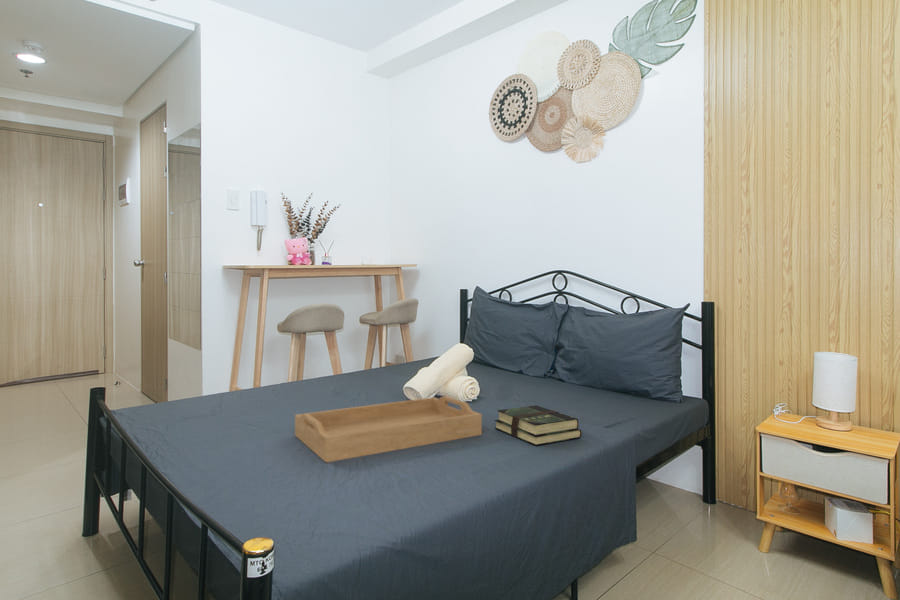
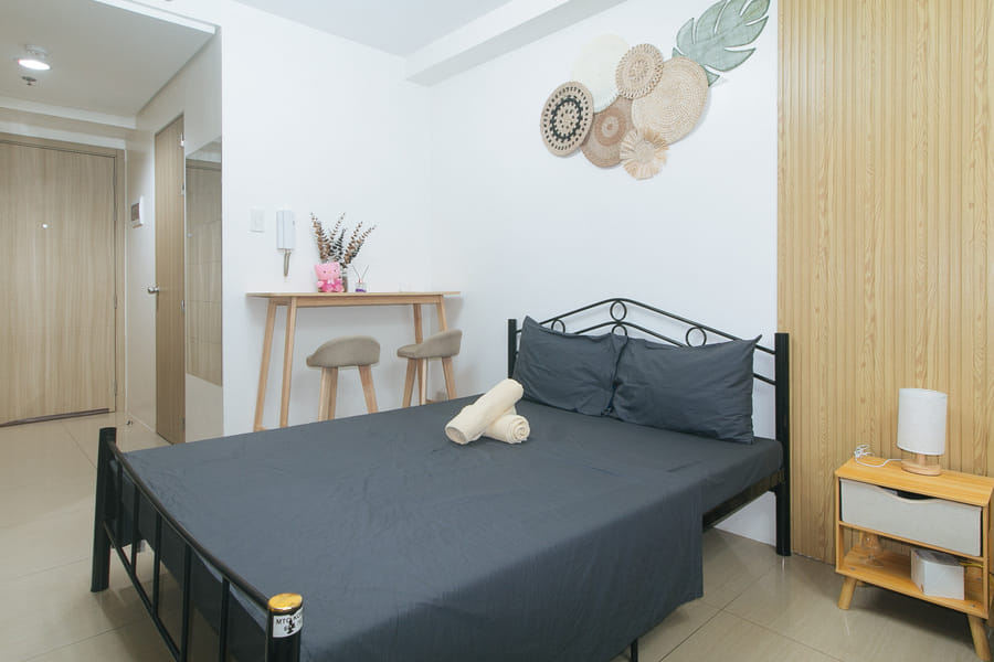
- serving tray (388, 421)
- book (536, 423)
